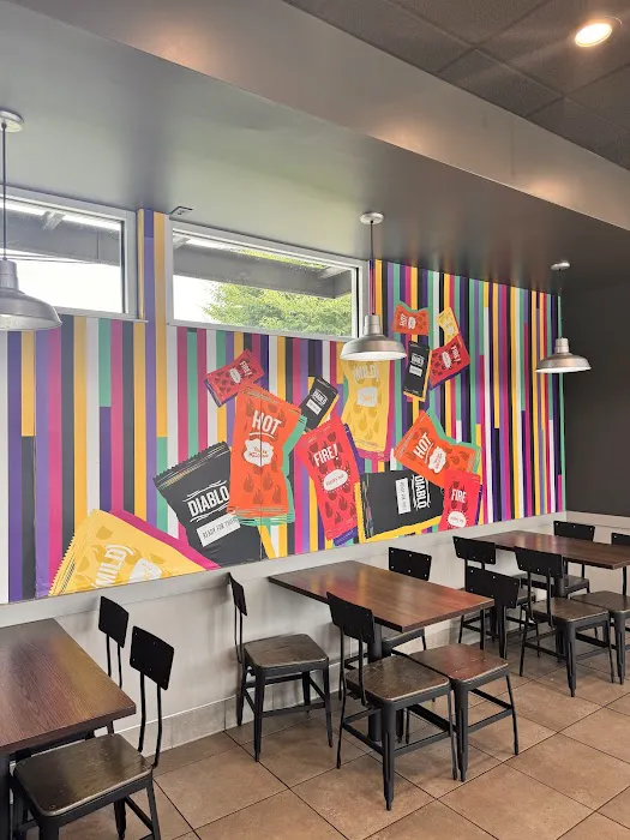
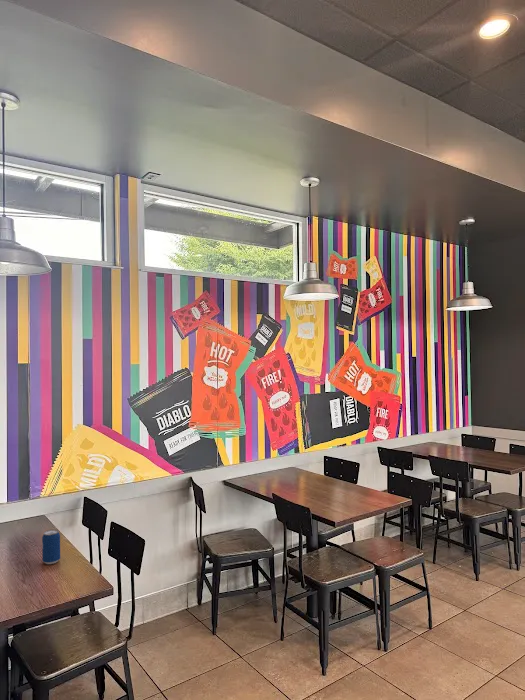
+ beverage can (51, 546)
